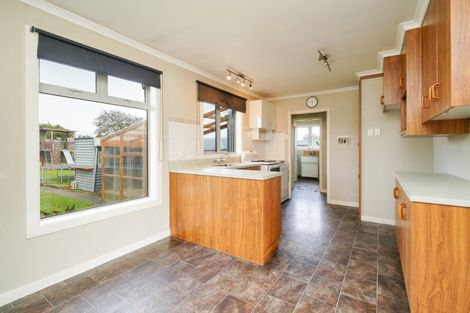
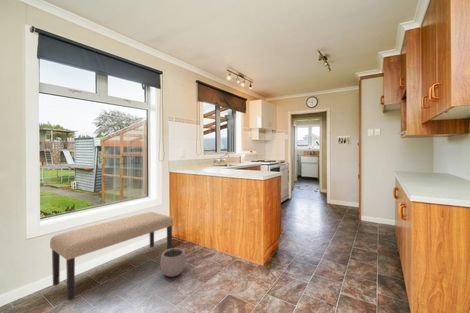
+ plant pot (173, 258)
+ bench (120, 242)
